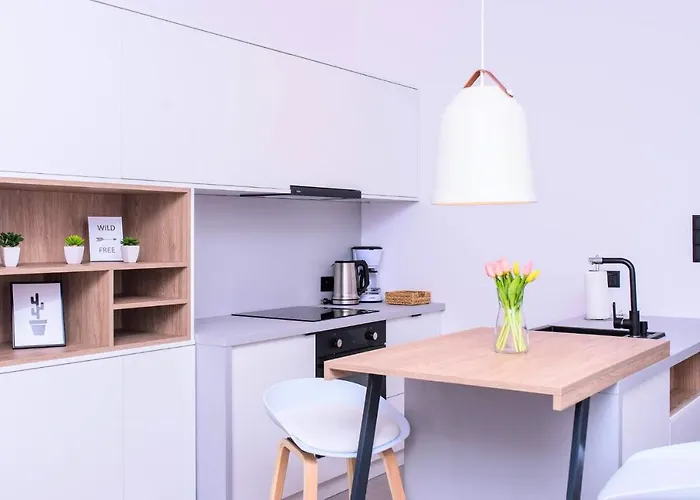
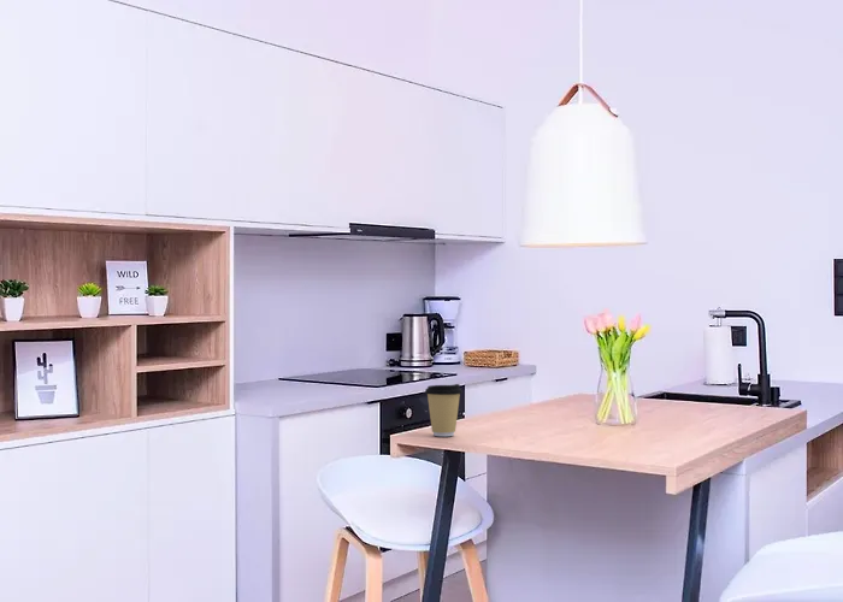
+ coffee cup (443, 409)
